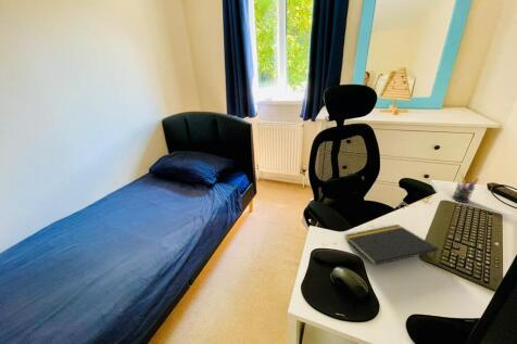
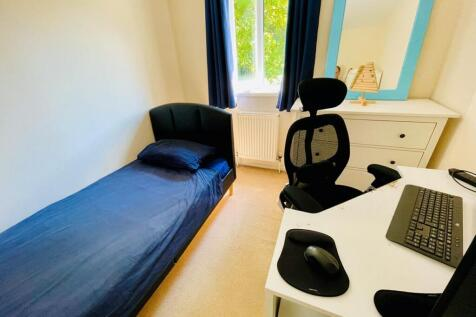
- pen holder (467, 188)
- notepad (388, 242)
